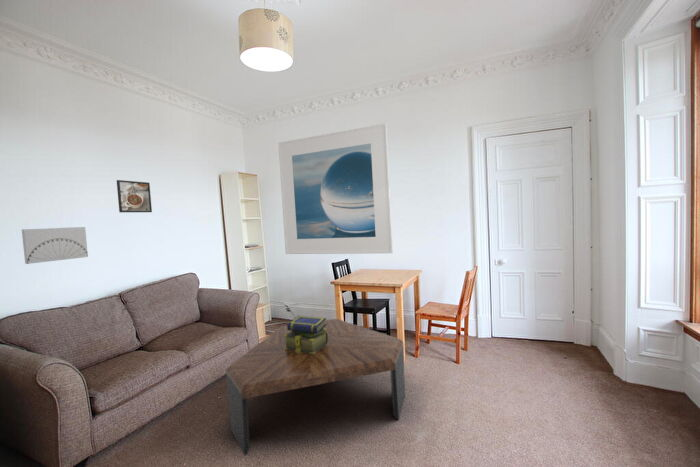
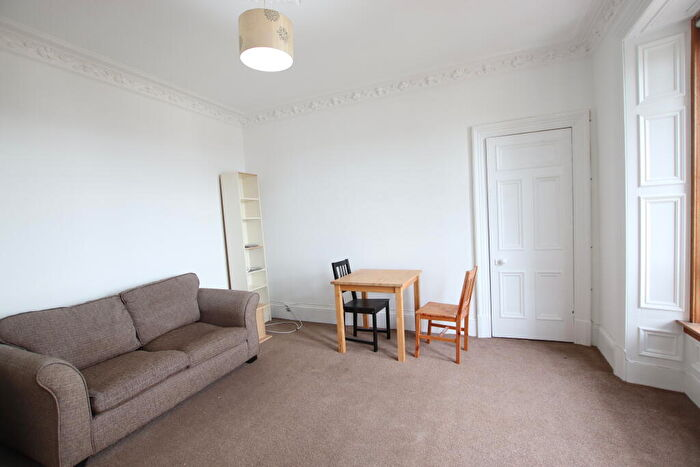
- wall art (57, 244)
- stack of books (307, 332)
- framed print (331, 194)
- coffee table (326, 372)
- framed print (135, 196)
